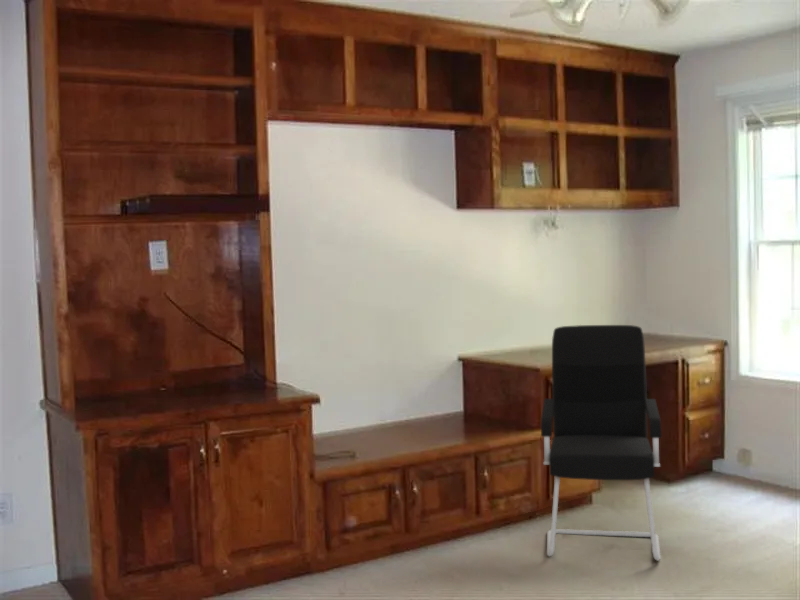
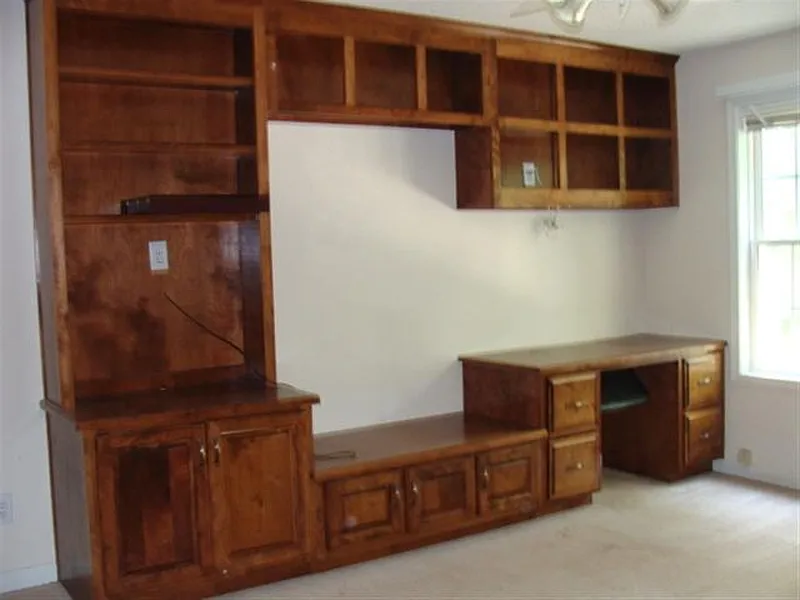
- office chair (600, 437)
